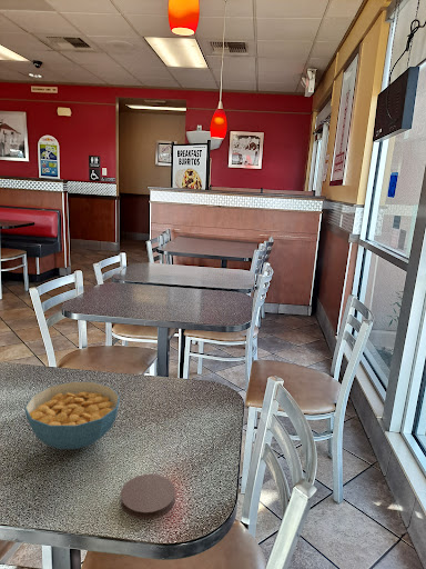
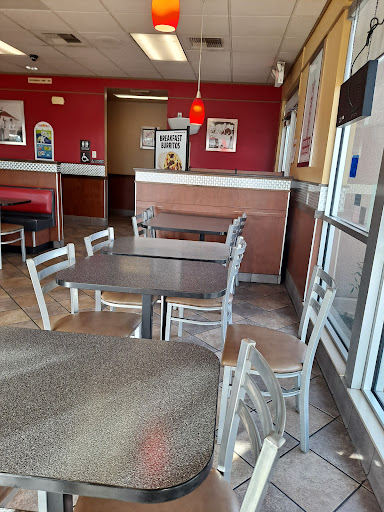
- cereal bowl (74, 421)
- coaster (148, 495)
